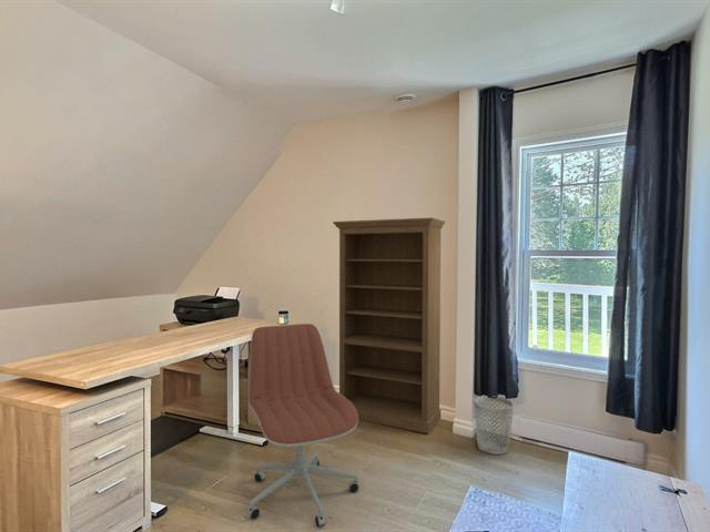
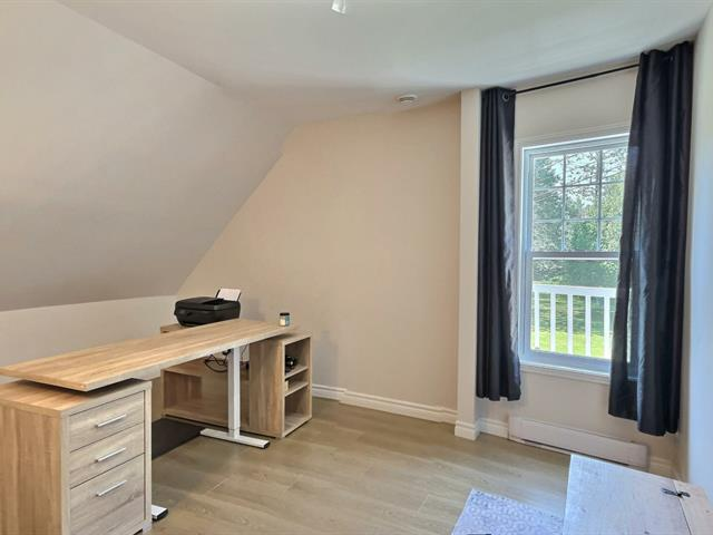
- bookshelf (388, 319)
- wastebasket (493, 424)
- office chair (300, 413)
